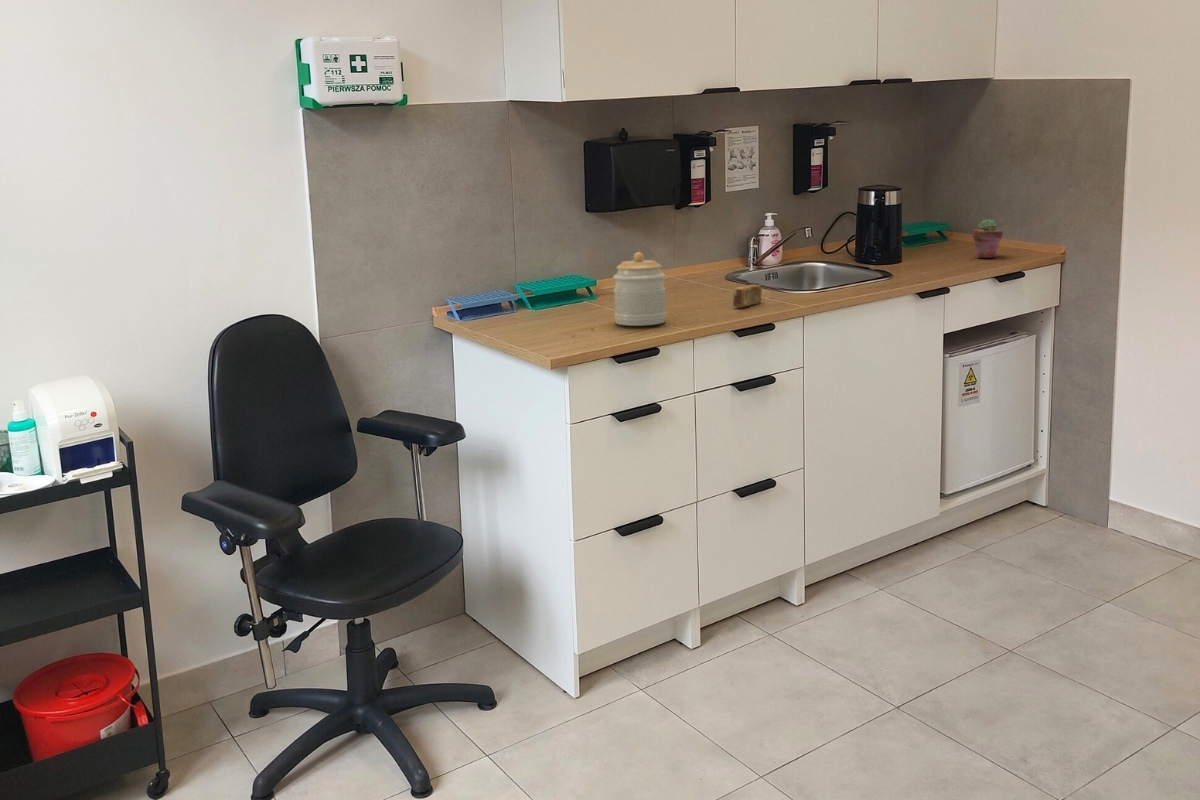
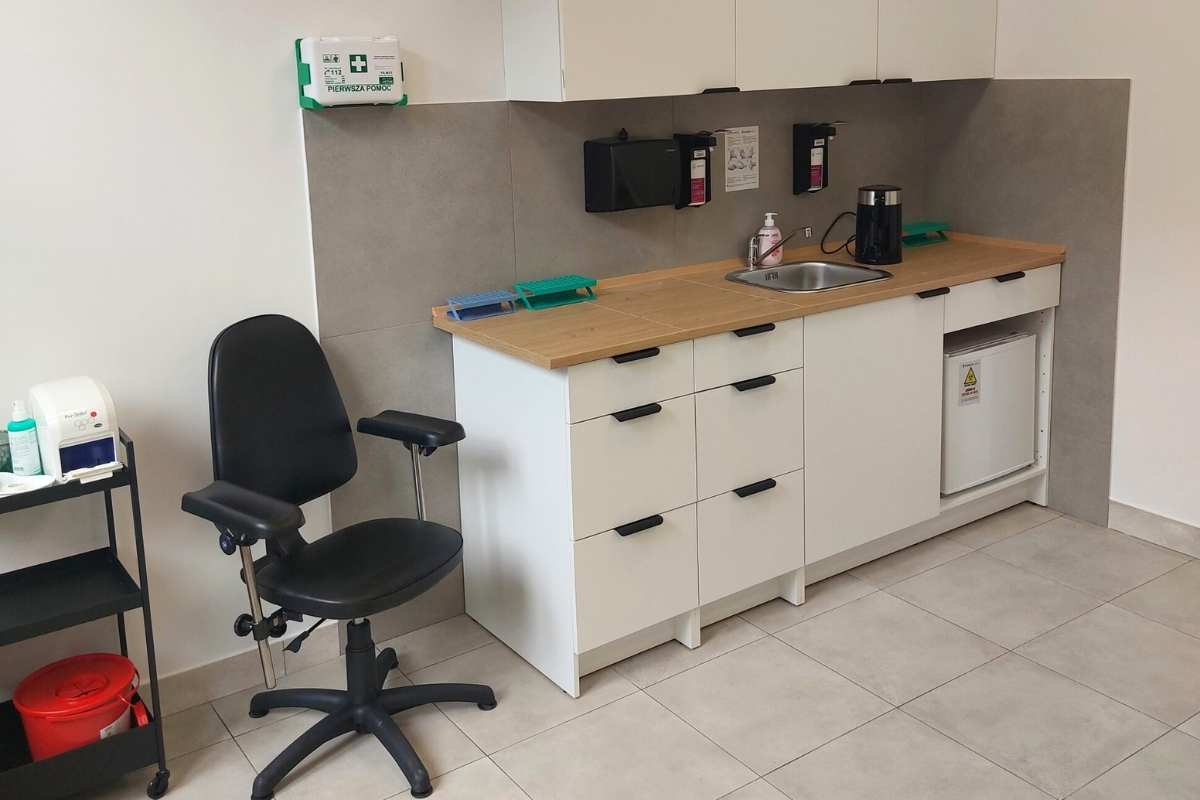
- potted succulent (987, 238)
- jar (639, 287)
- soap bar (747, 295)
